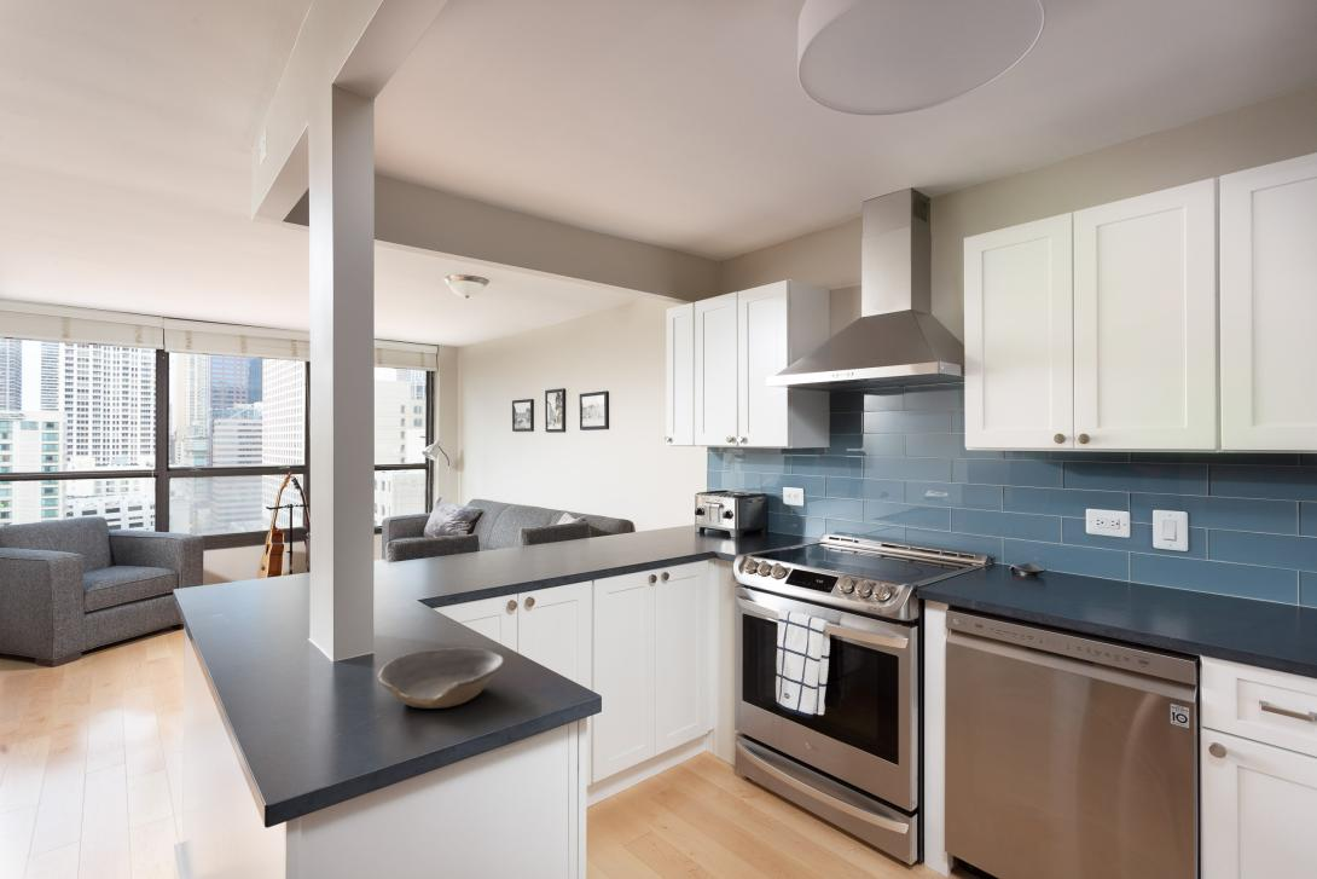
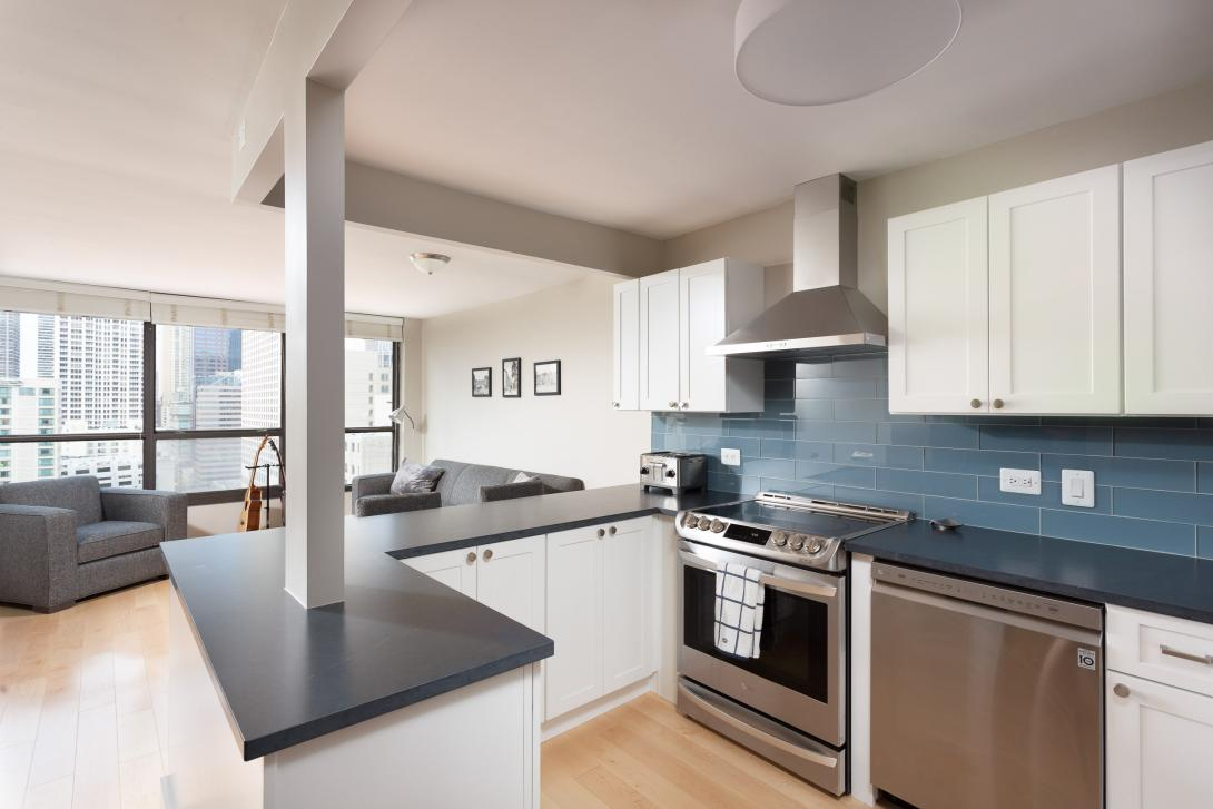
- bowl (443, 677)
